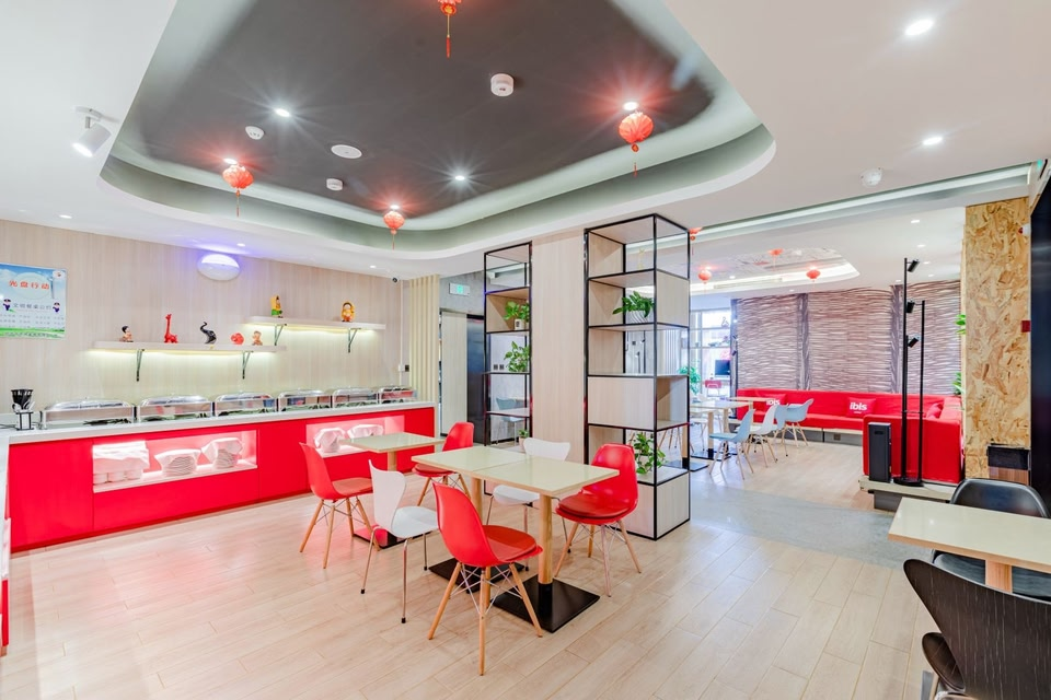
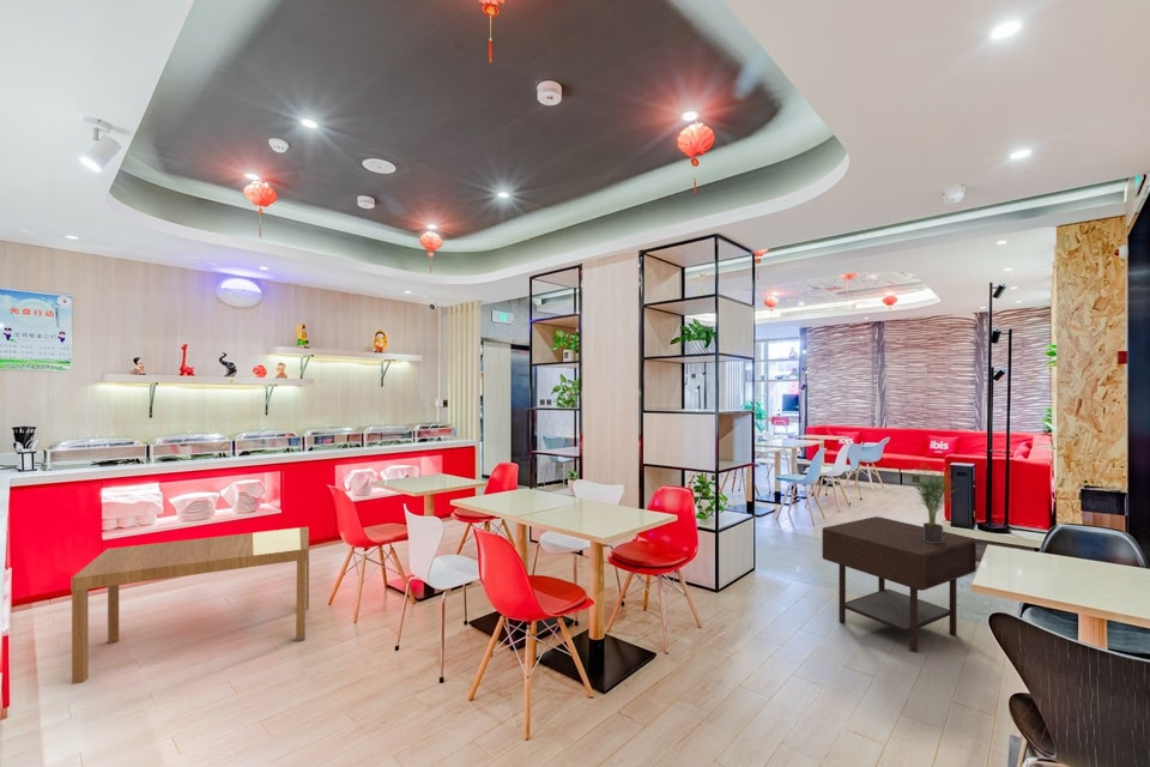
+ dining table (202, 573)
+ side table (896, 580)
+ potted plant (934, 500)
